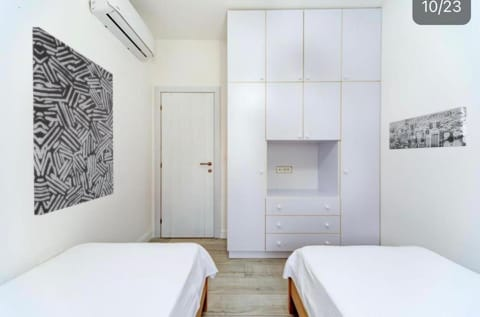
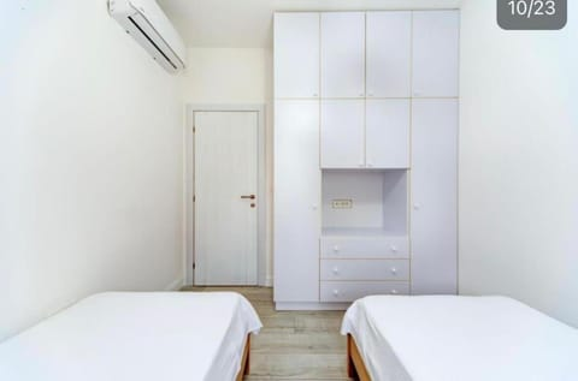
- wall art (420, 132)
- wall art (82, 129)
